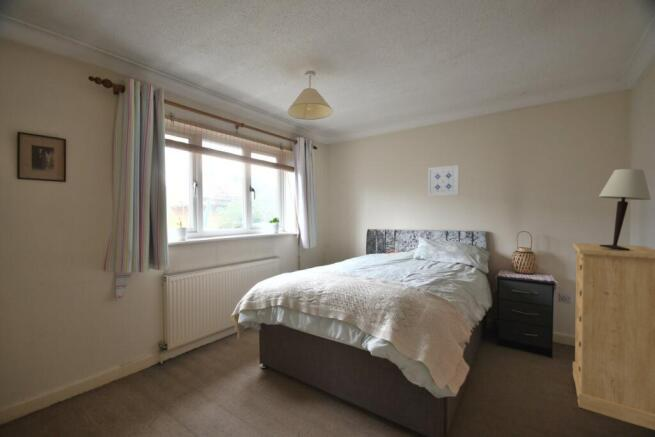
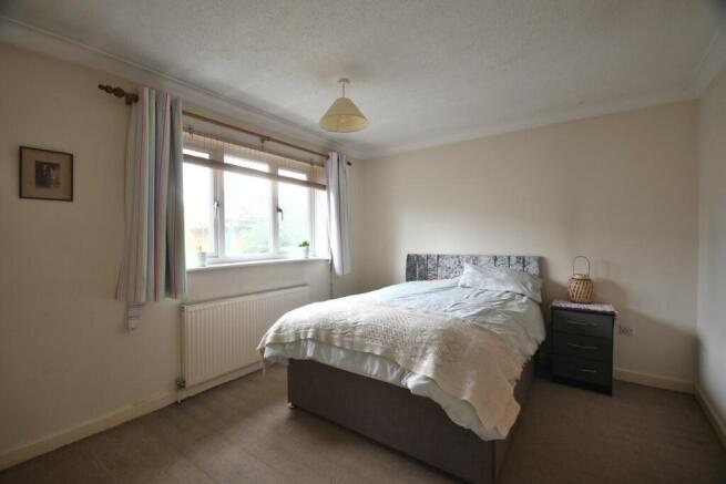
- wall art (443, 181)
- dresser (612, 323)
- table lamp (616, 210)
